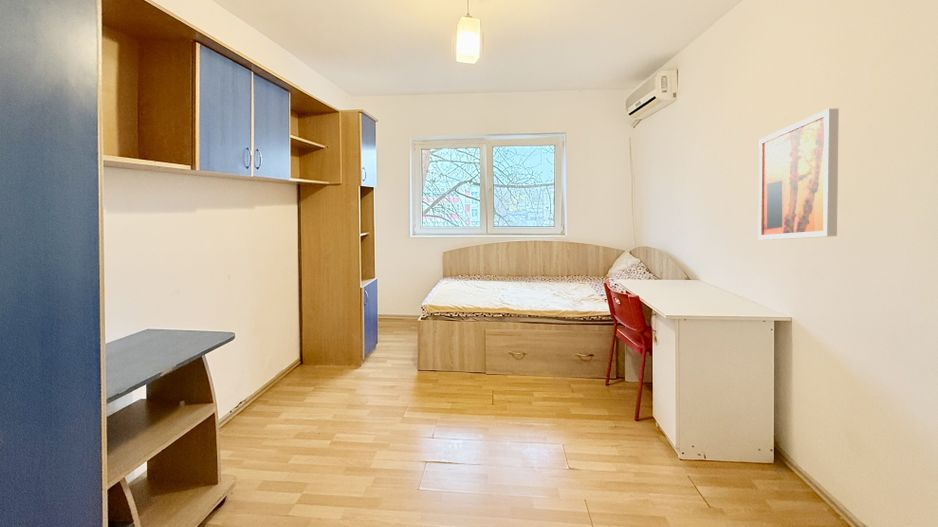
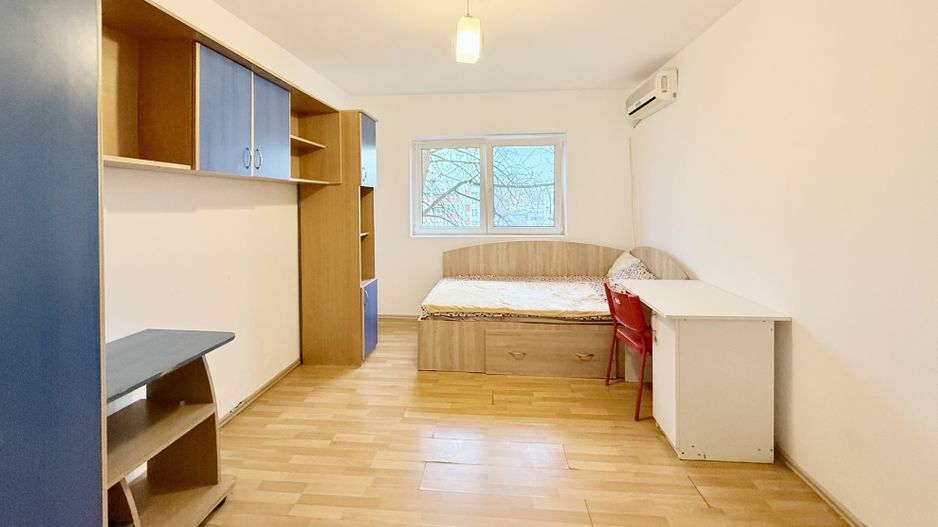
- wall art (793, 182)
